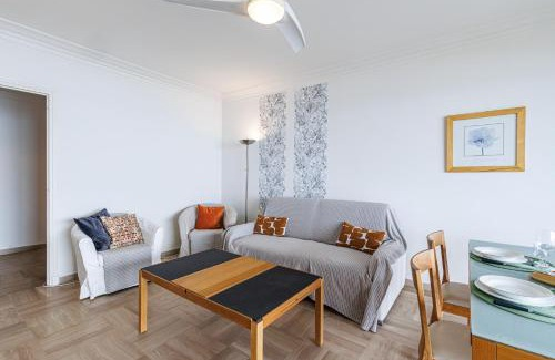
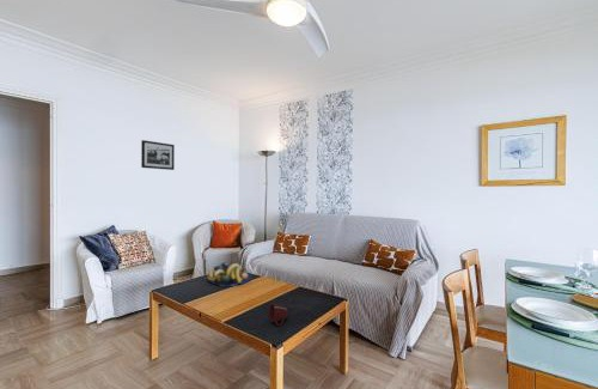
+ mug (279, 311)
+ picture frame (158, 156)
+ fruit bowl (230, 271)
